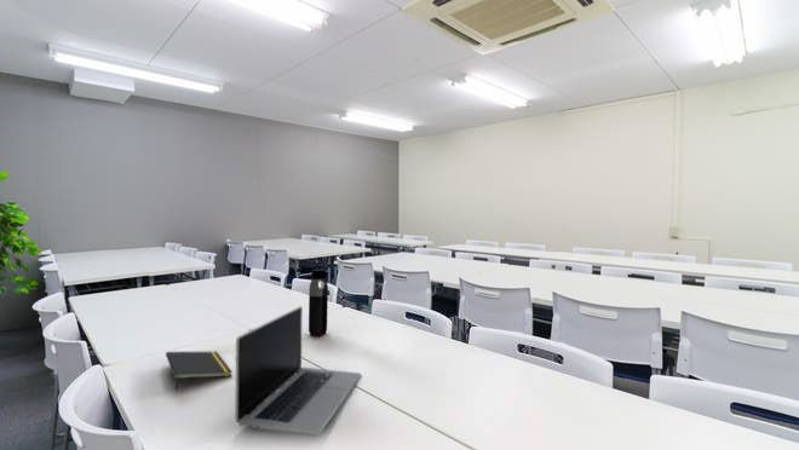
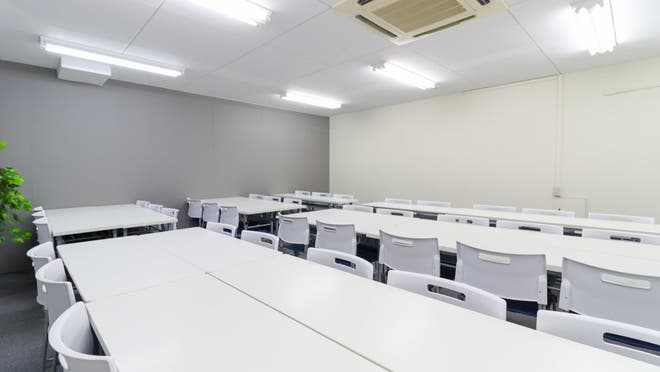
- notepad (197, 363)
- laptop (300, 360)
- water bottle (318, 301)
